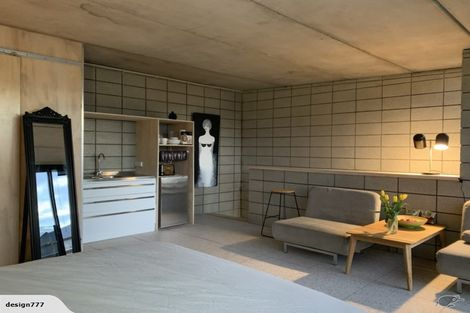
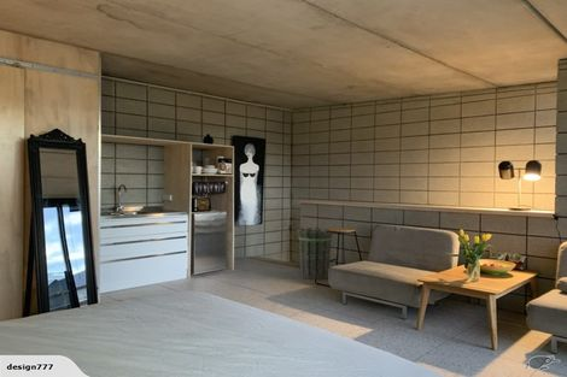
+ waste bin (315, 253)
